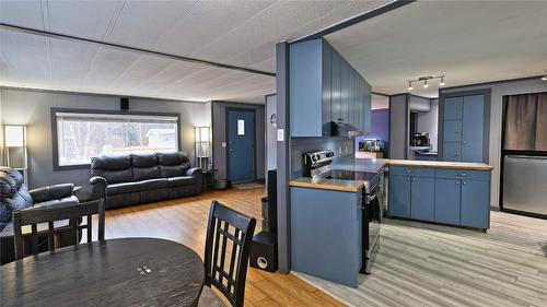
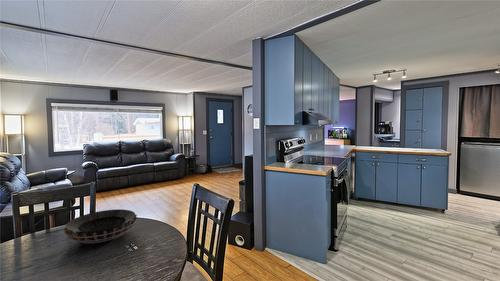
+ decorative bowl (103, 227)
